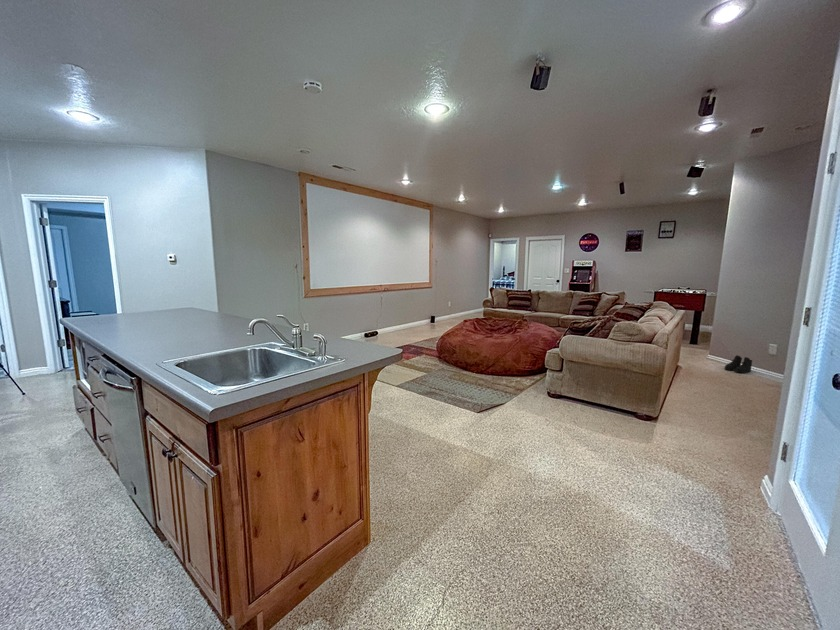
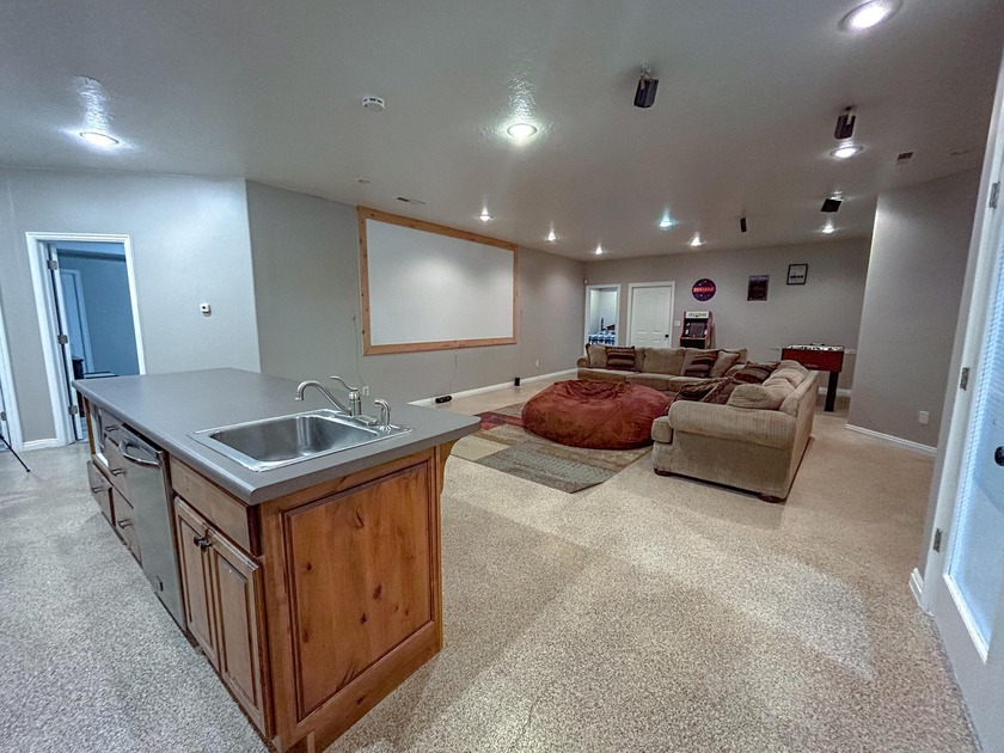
- boots (738, 363)
